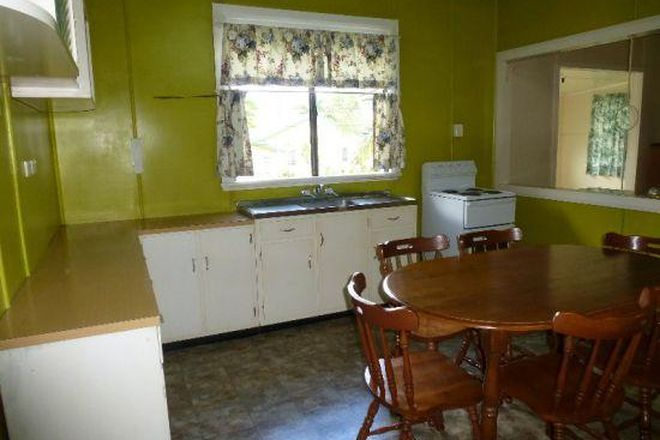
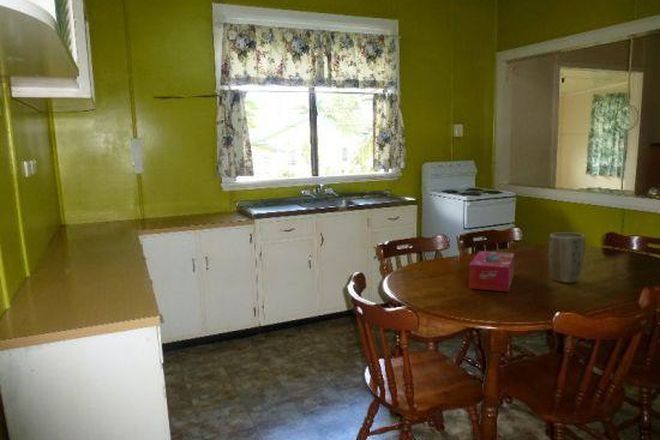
+ tissue box (492, 269)
+ plant pot (566, 257)
